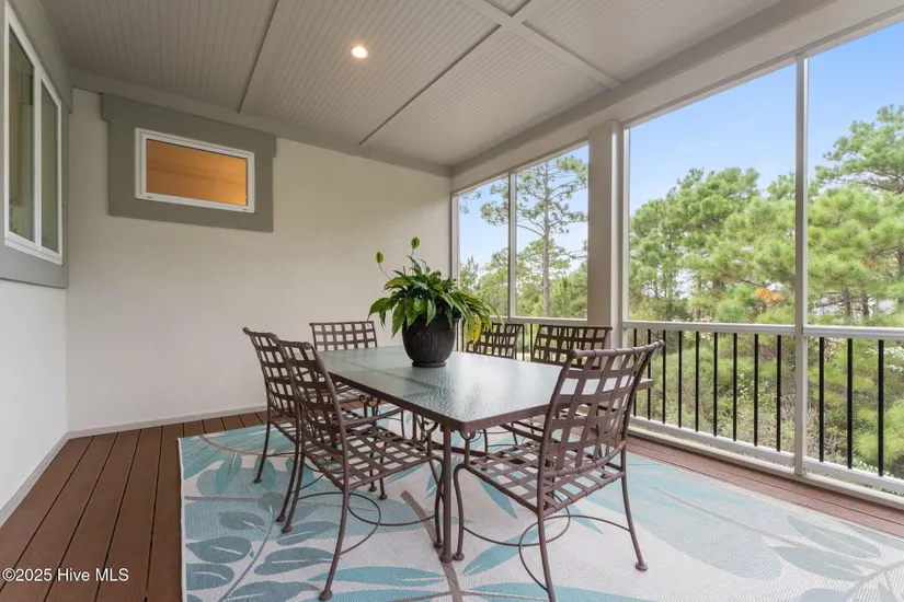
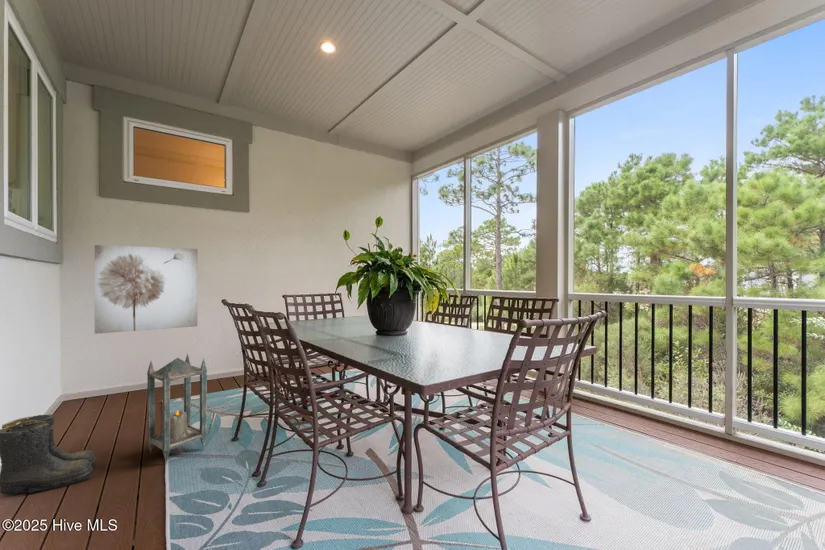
+ lantern (177, 410)
+ boots (50, 448)
+ wall art (149, 288)
